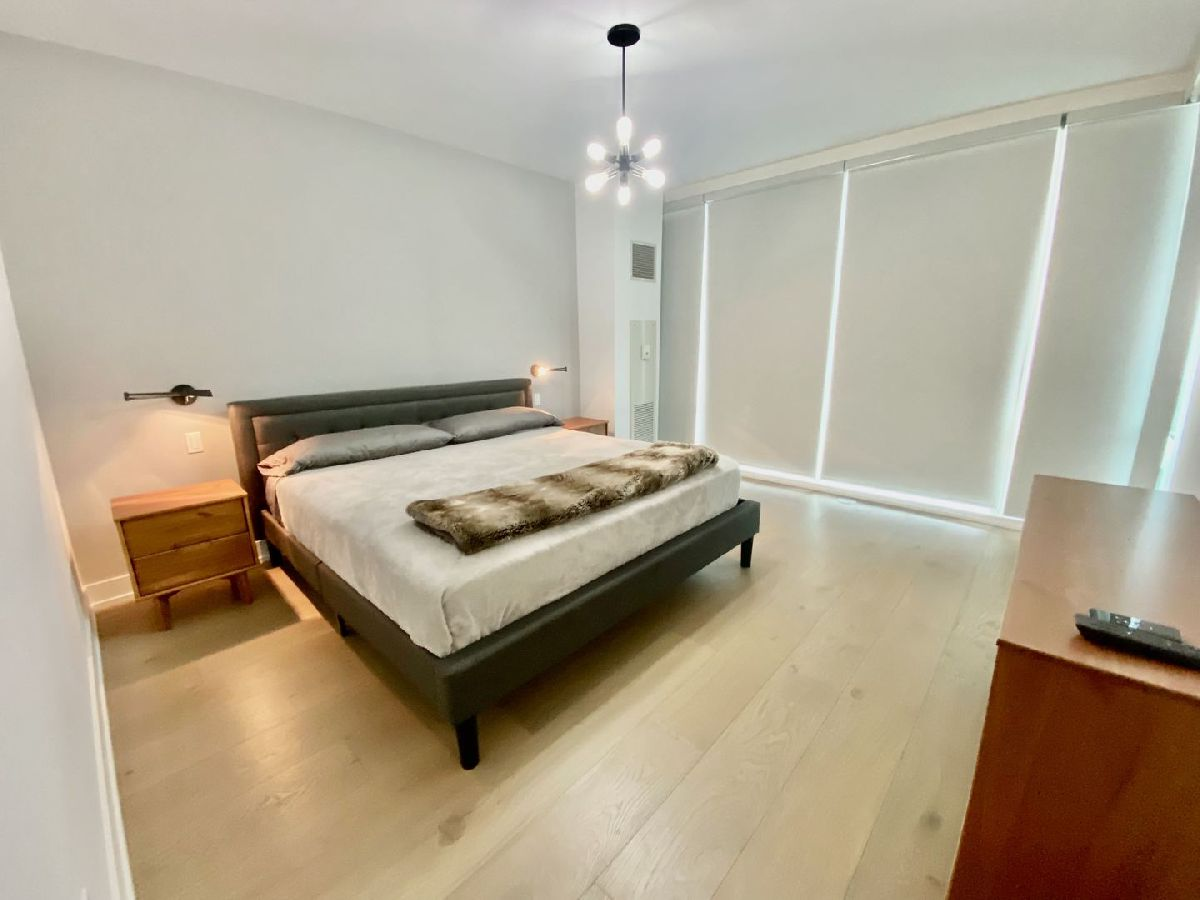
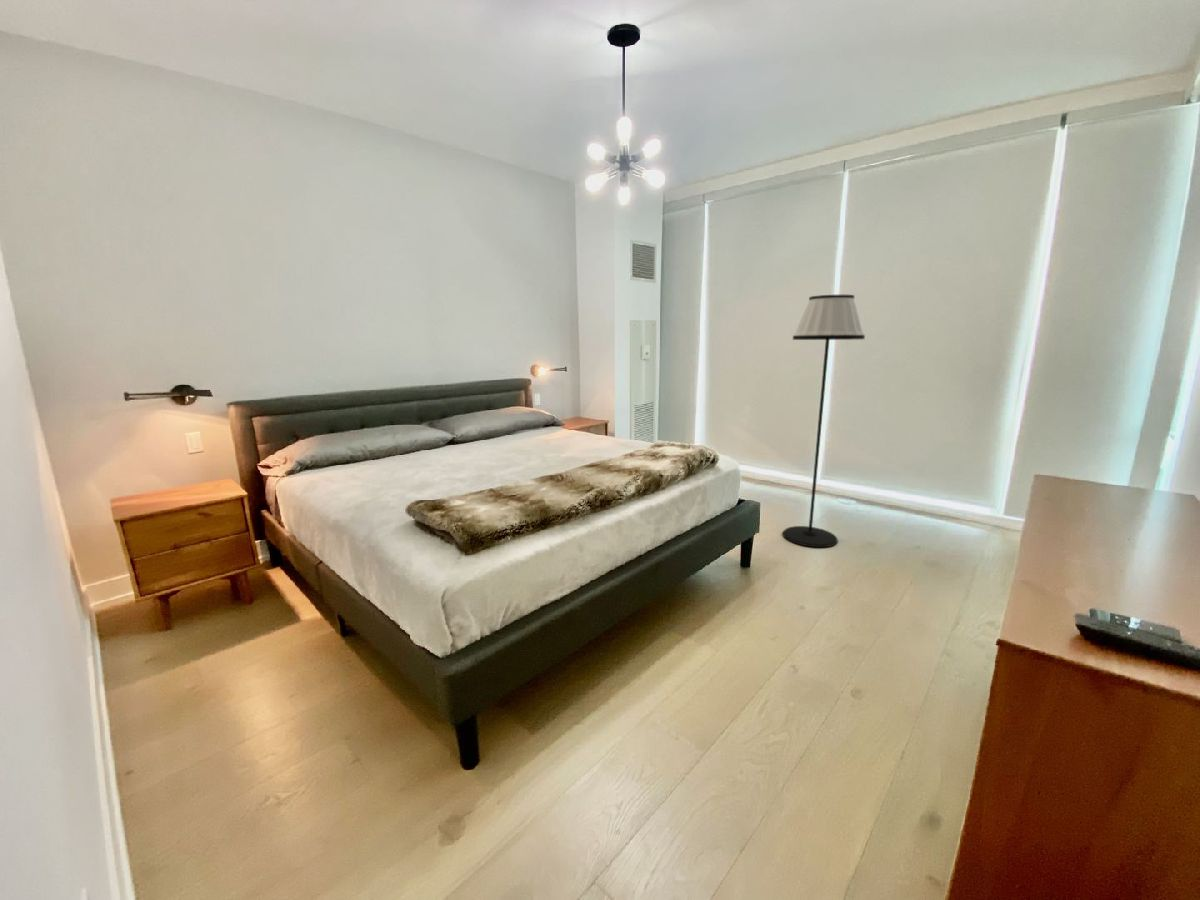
+ floor lamp (819, 423)
